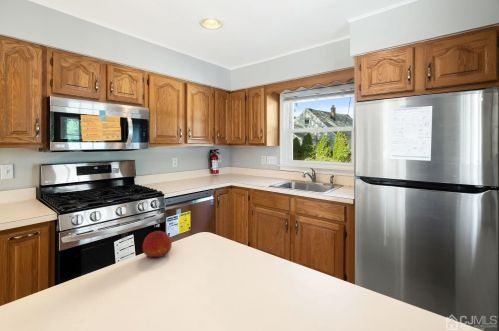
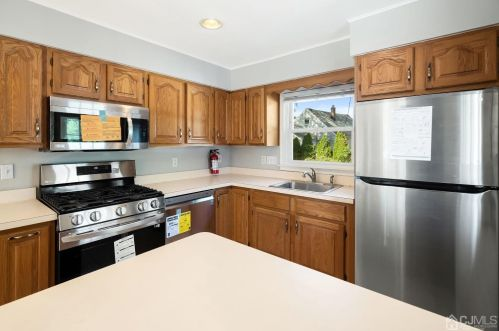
- fruit (157, 243)
